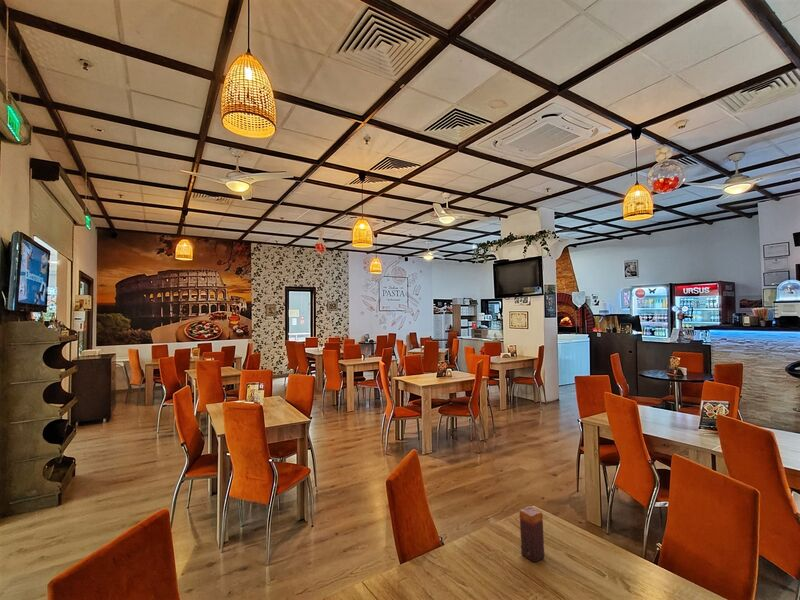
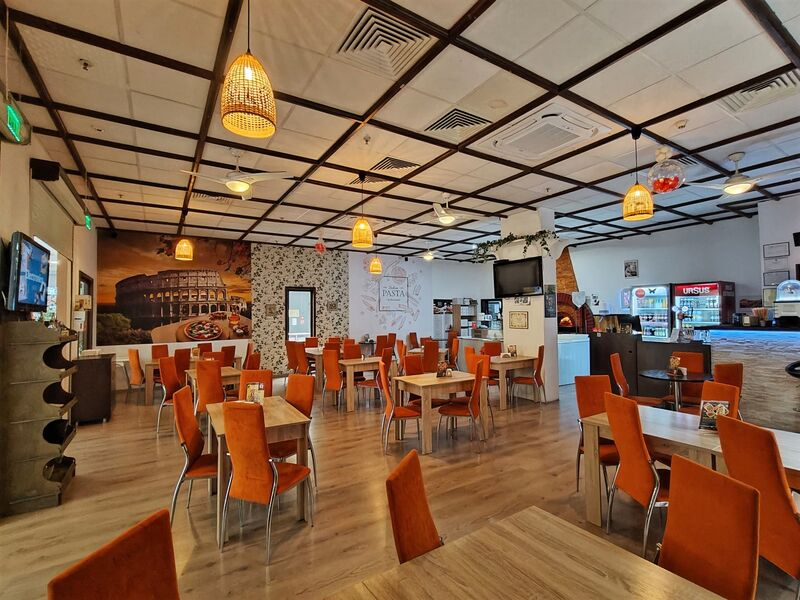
- candle (531, 533)
